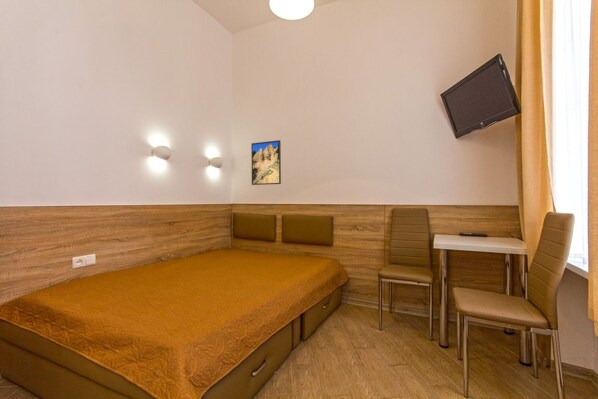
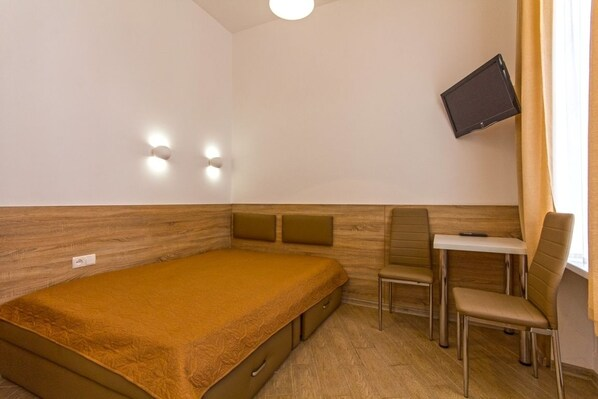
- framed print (265, 163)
